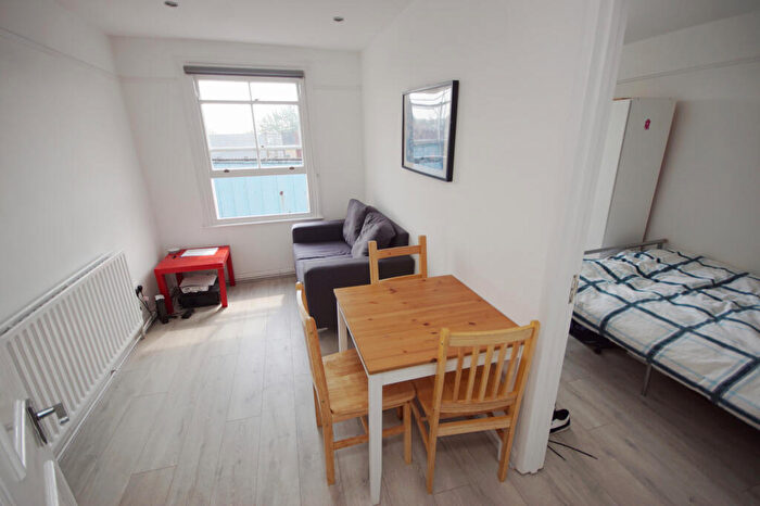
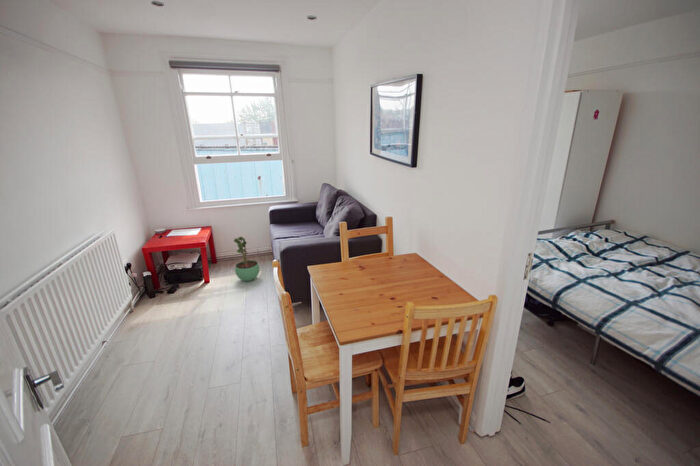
+ potted plant (245, 259)
